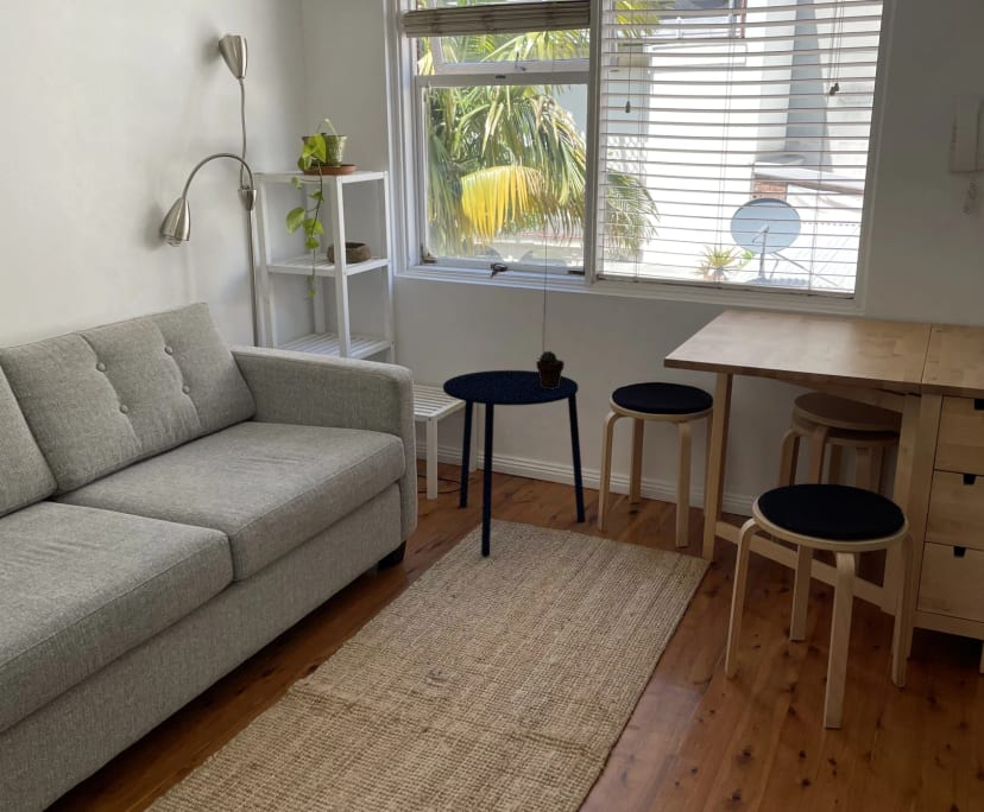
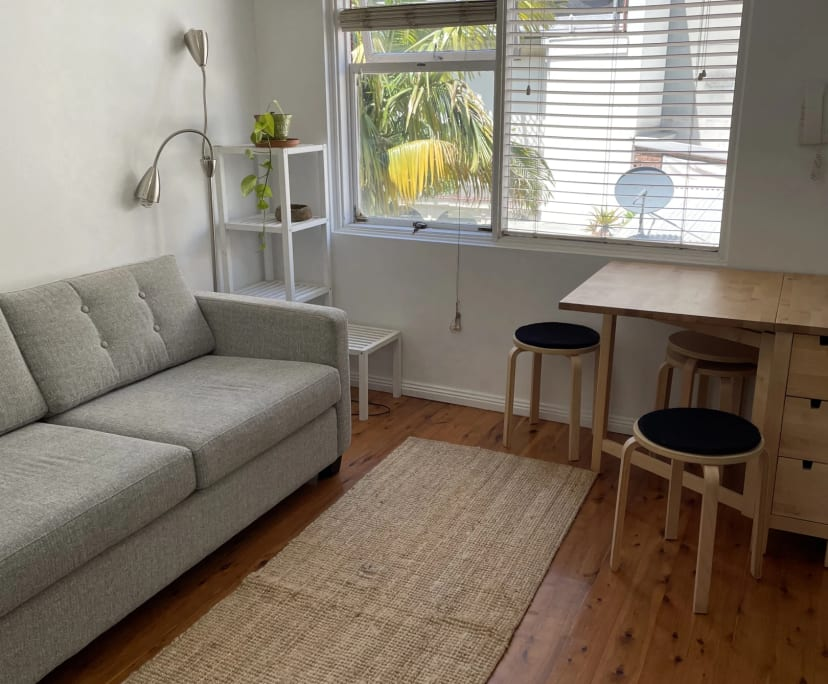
- potted succulent (549, 368)
- side table (492, 455)
